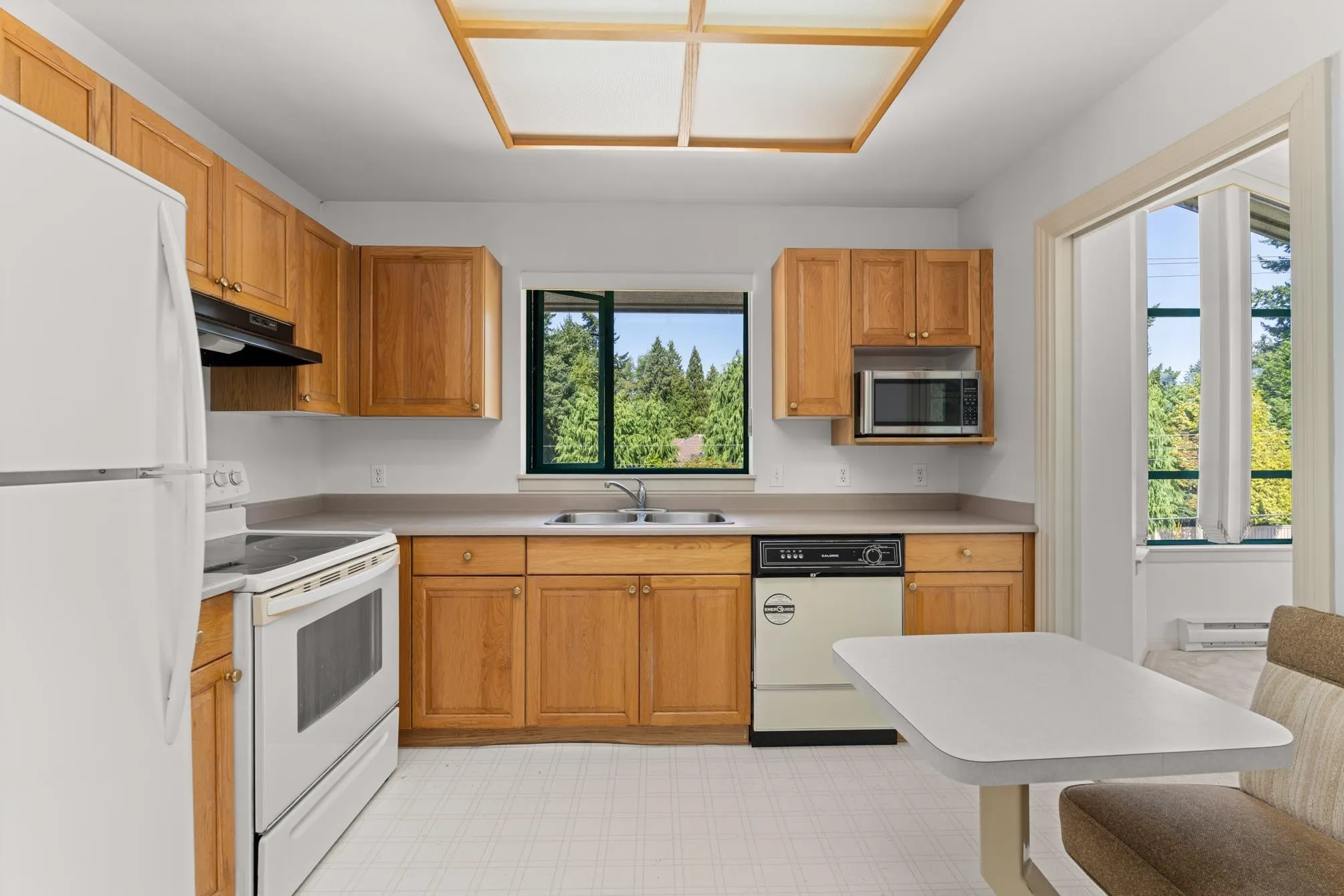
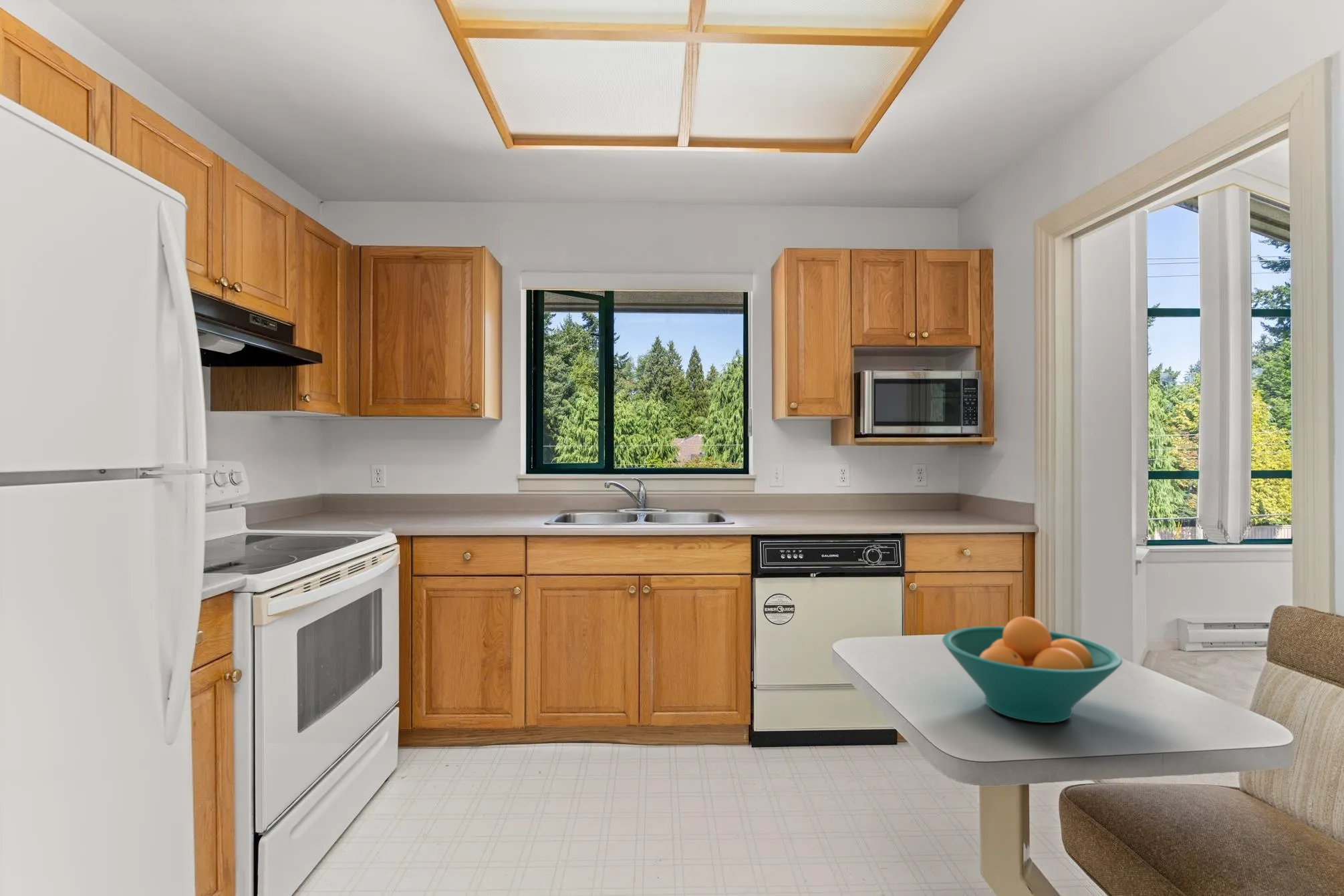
+ fruit bowl (1027, 663)
